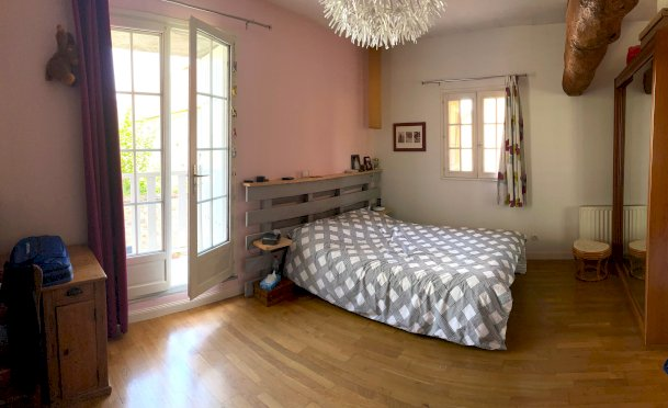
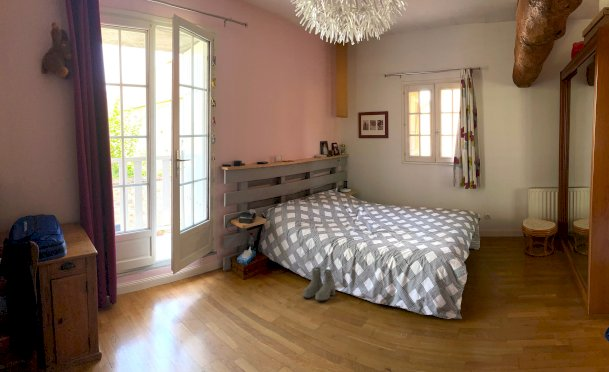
+ boots (319, 283)
